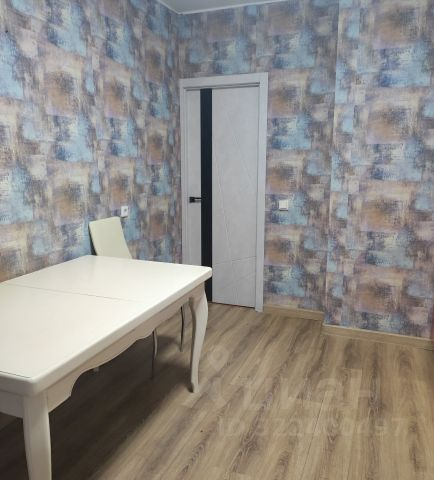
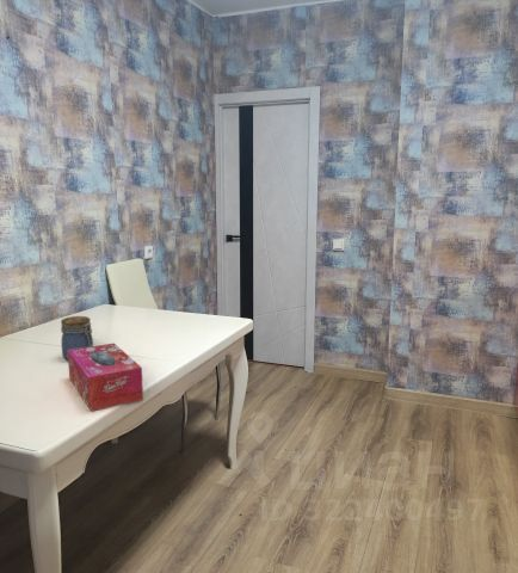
+ jar (78, 338)
+ tissue box (103, 374)
